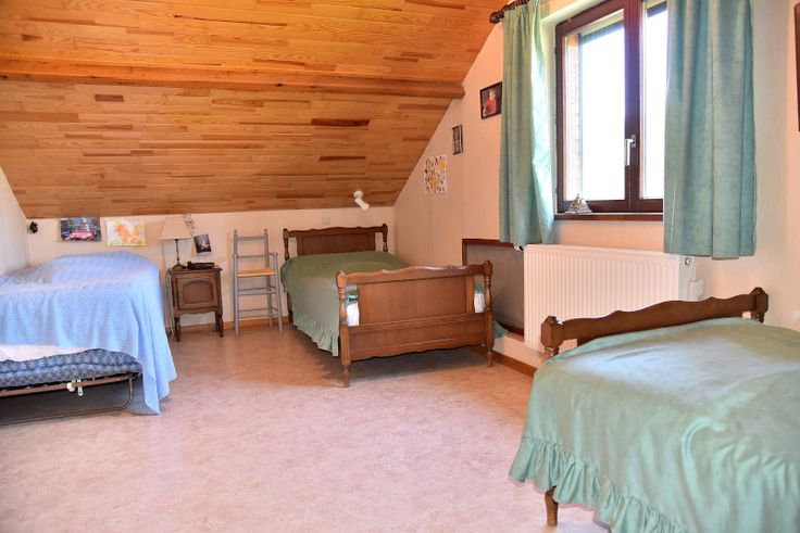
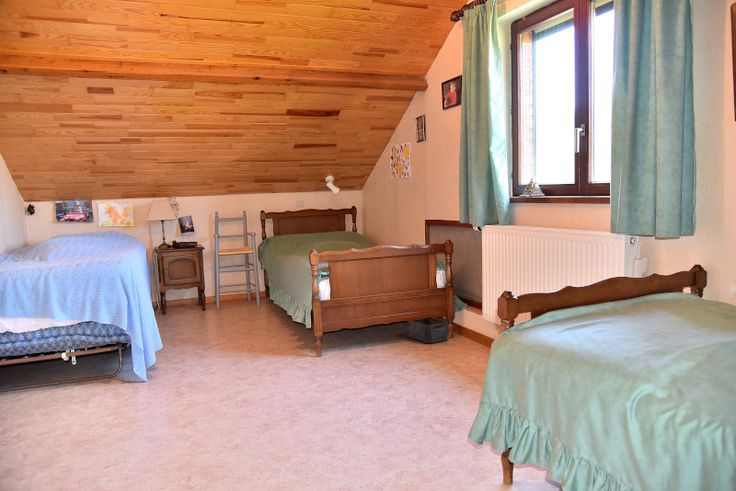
+ storage bin (427, 329)
